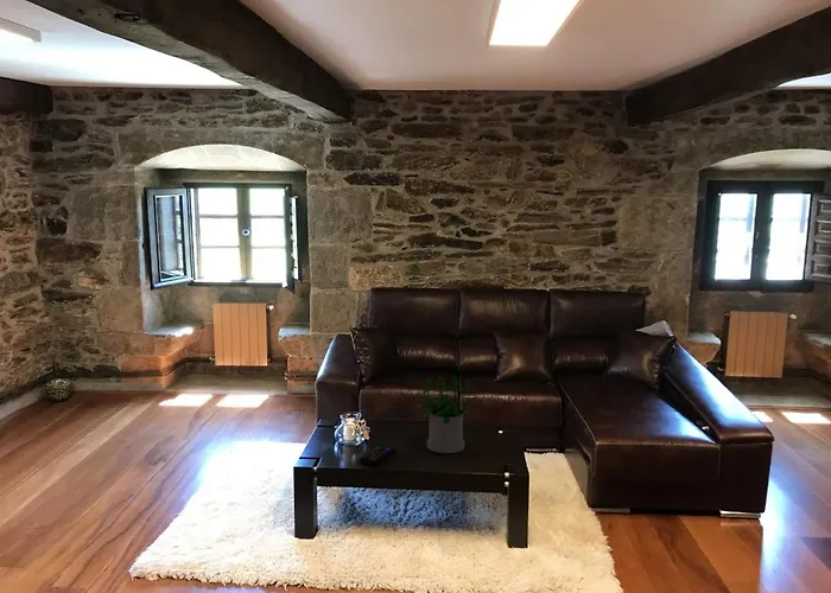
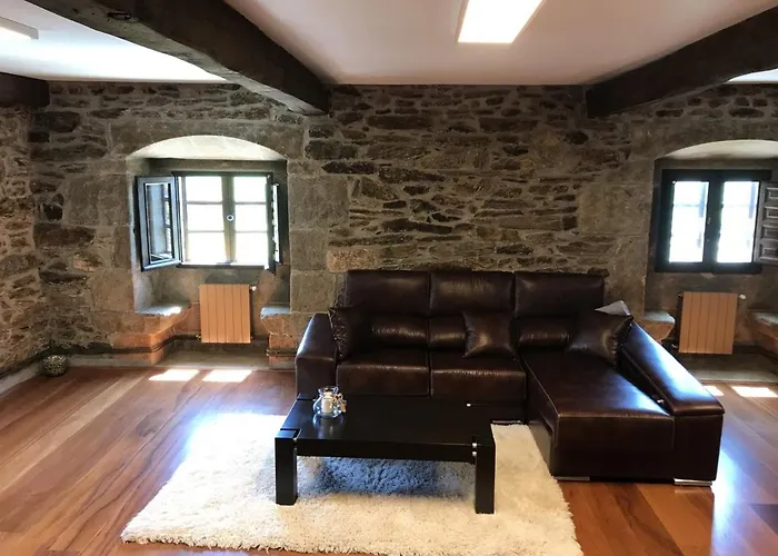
- remote control (378, 454)
- potted plant (444, 410)
